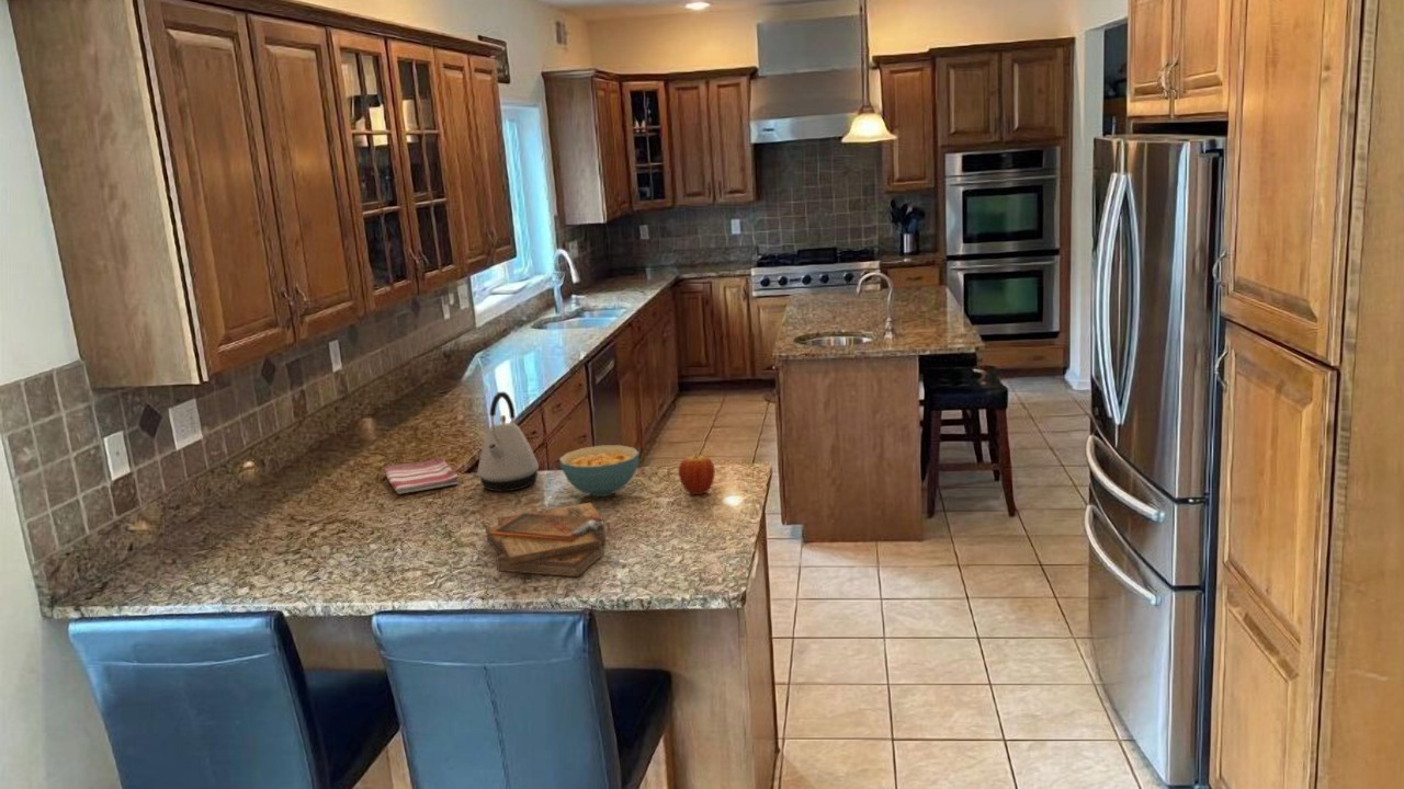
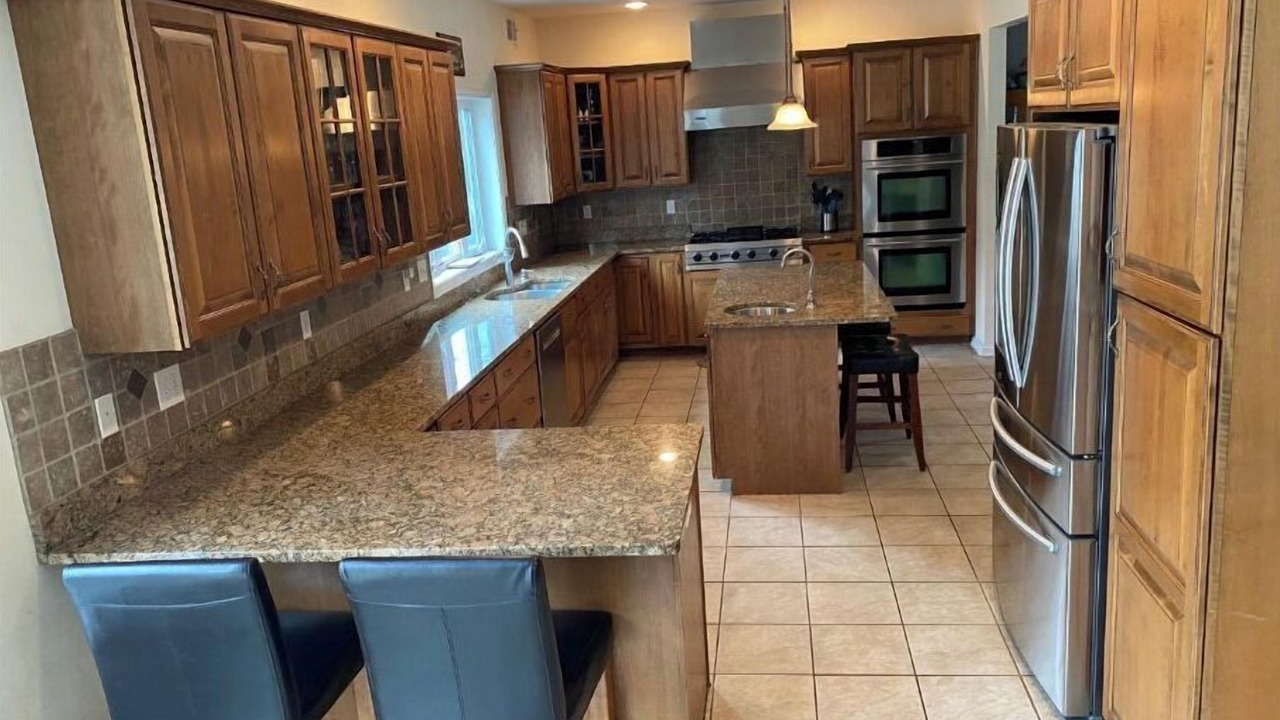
- clipboard (544, 533)
- cereal bowl (600, 473)
- dish towel (420, 474)
- fruit (697, 472)
- kettle (503, 439)
